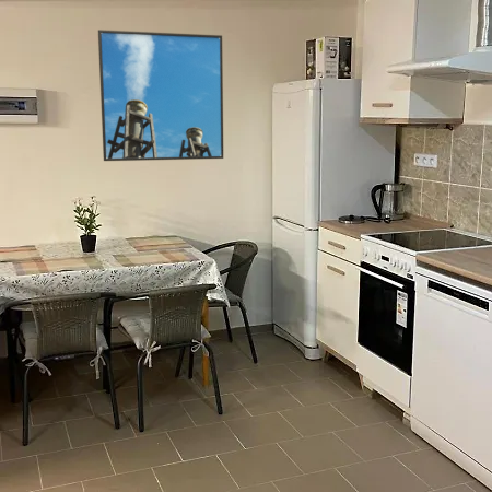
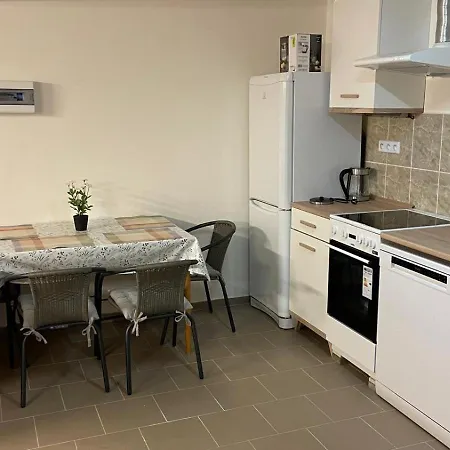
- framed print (163, 97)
